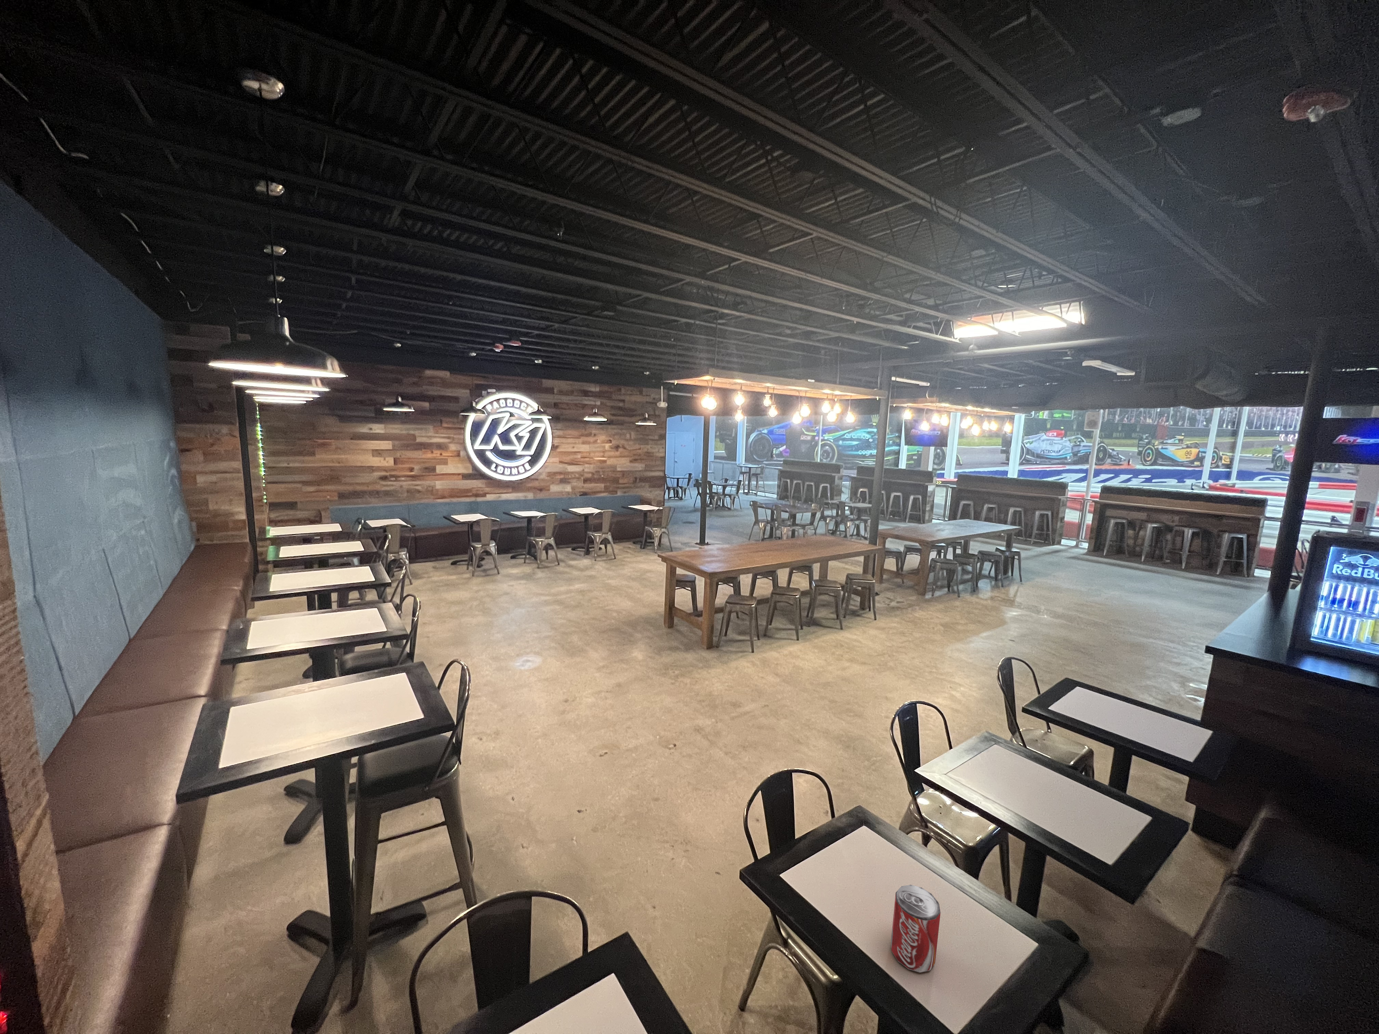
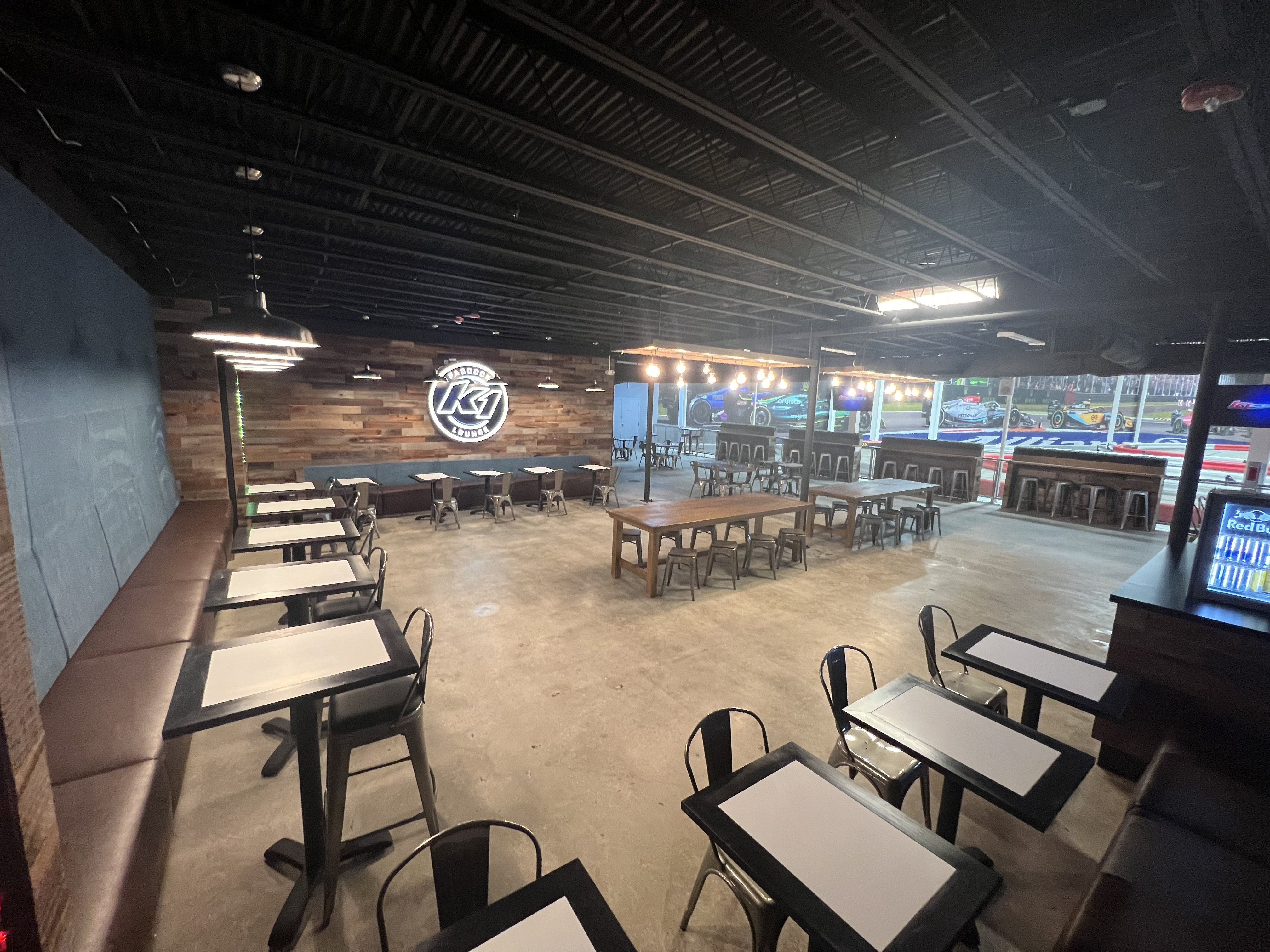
- soda can (915, 928)
